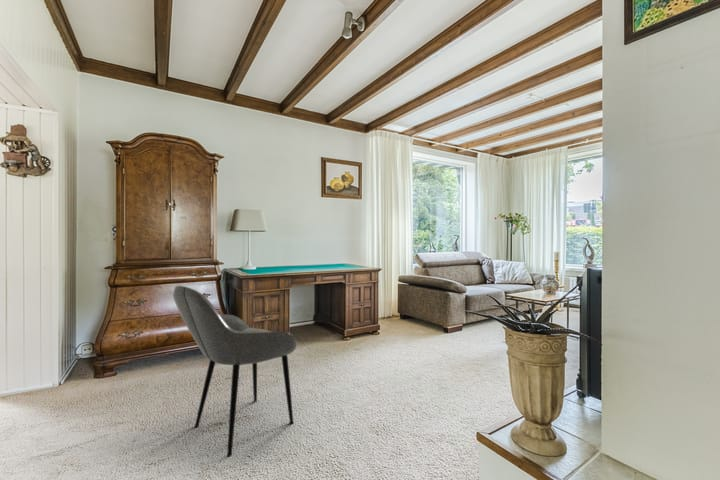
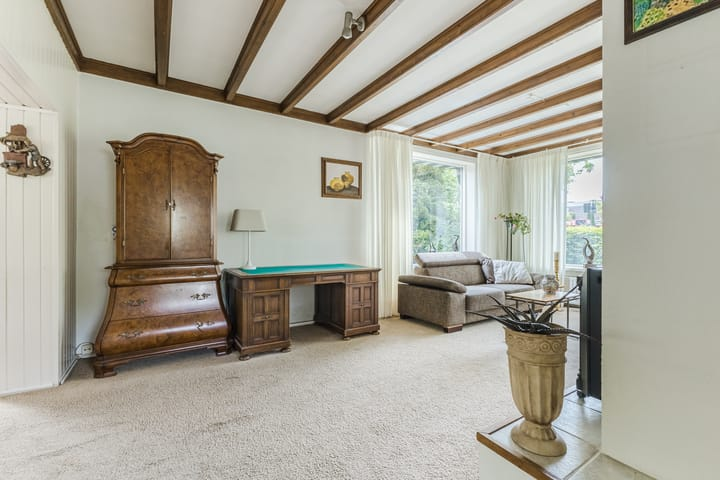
- armchair (235, 355)
